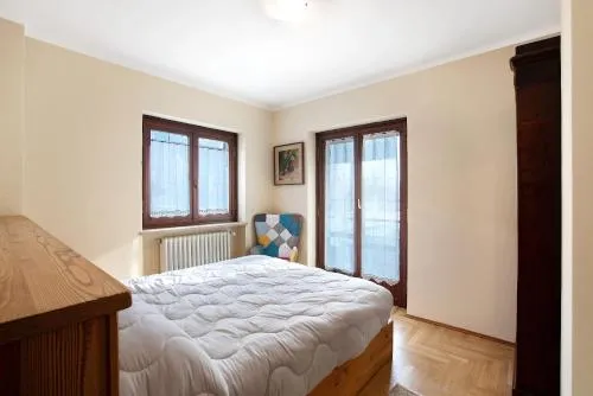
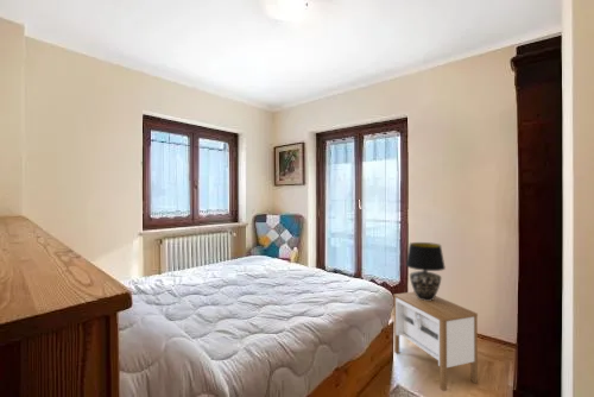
+ nightstand (432, 334)
+ table lamp (424, 271)
